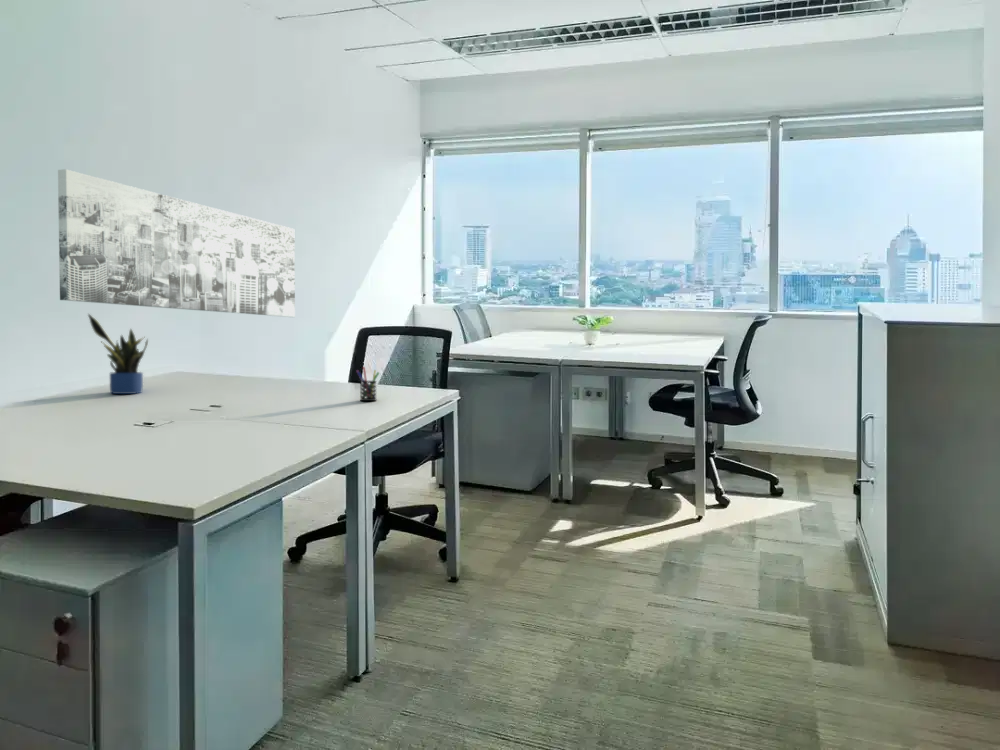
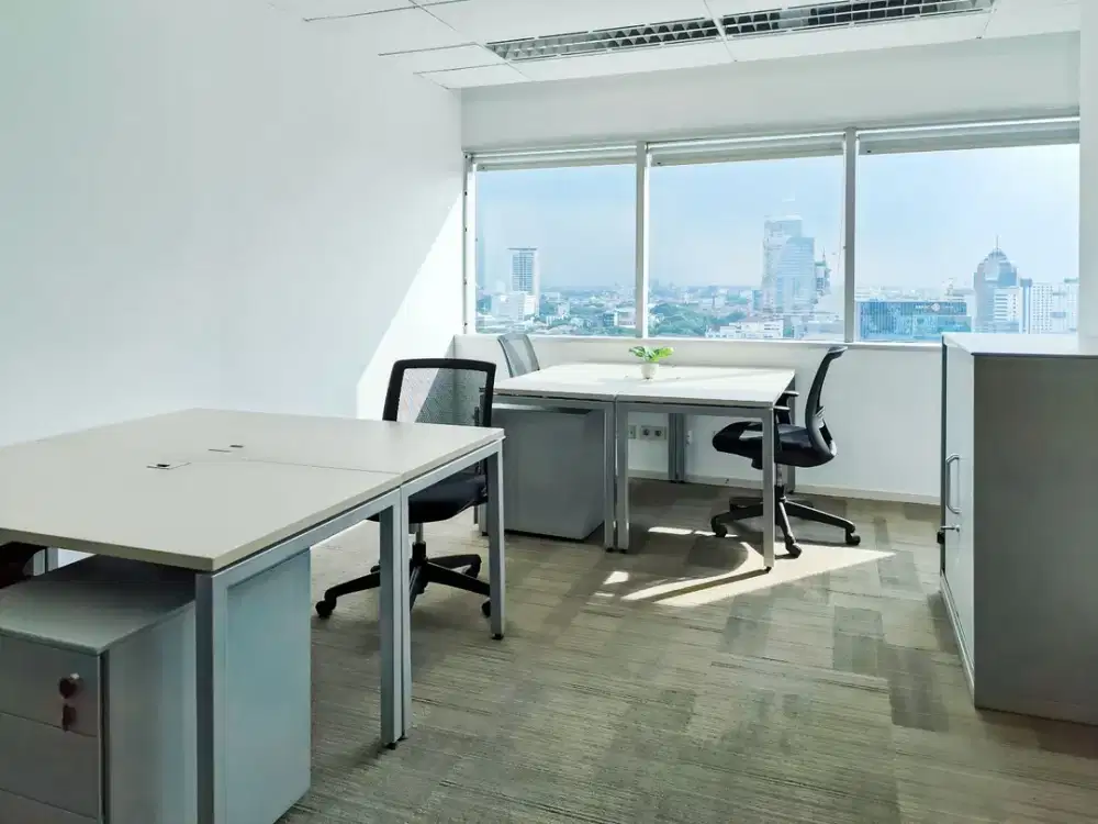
- potted plant (119, 354)
- pen holder (369, 384)
- wall art (199, 257)
